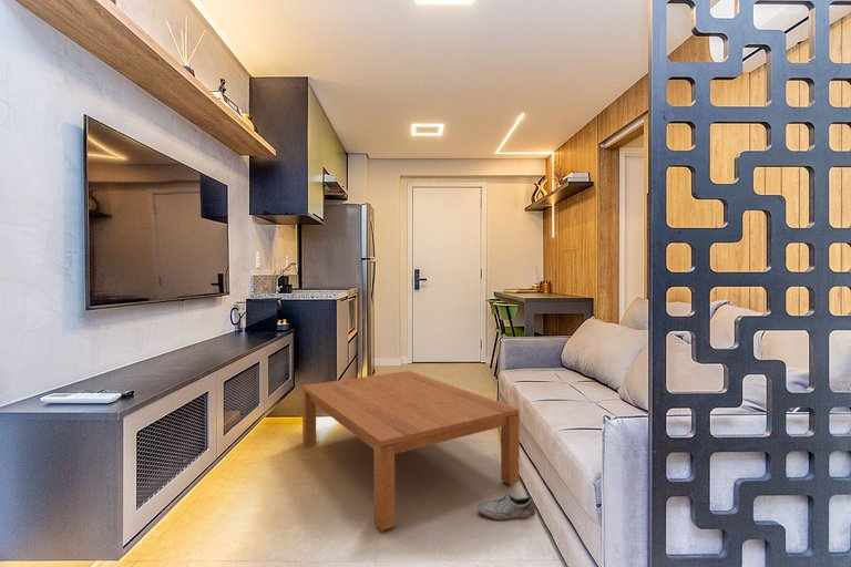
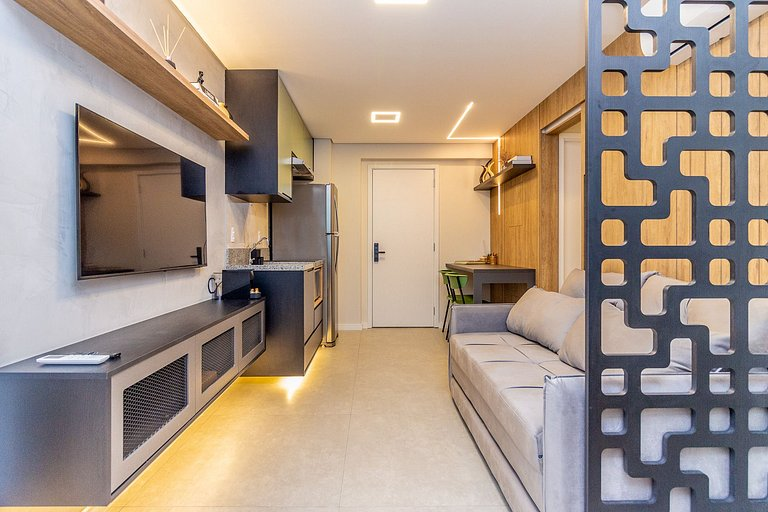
- shoe (506, 505)
- coffee table (399, 427)
